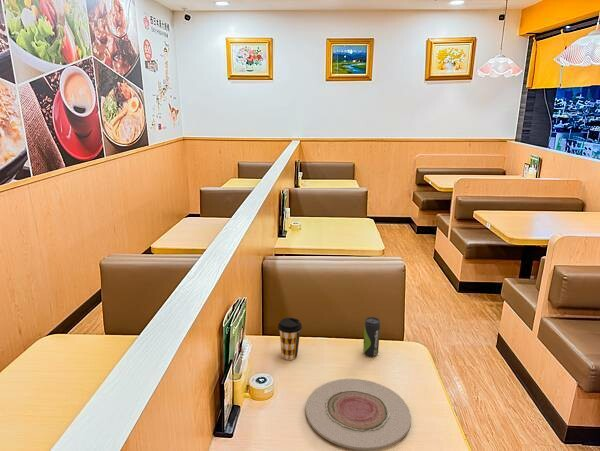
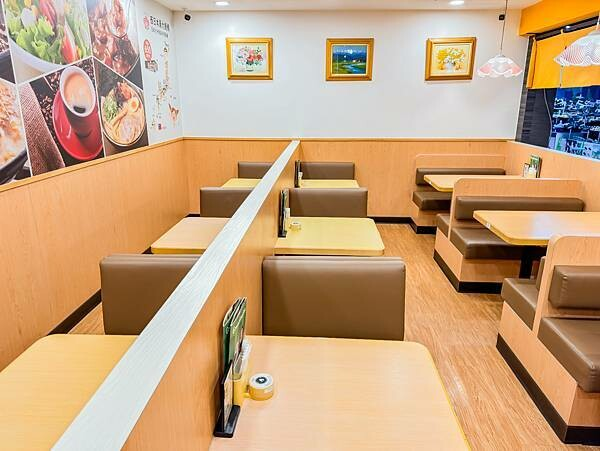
- beverage can (371, 336)
- plate (357, 409)
- coffee cup (289, 339)
